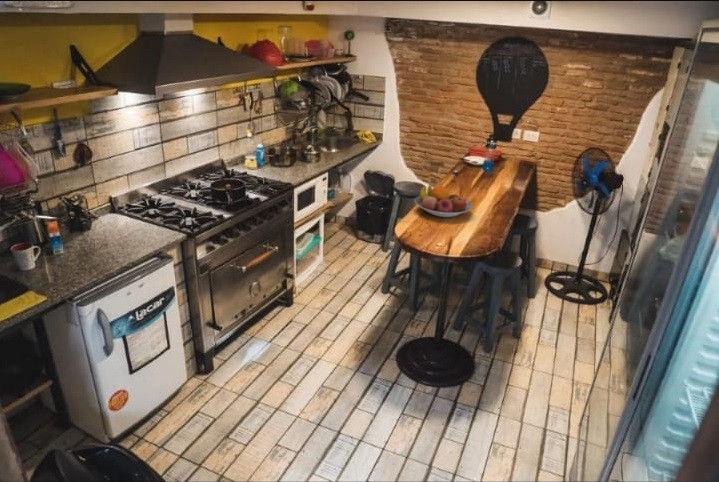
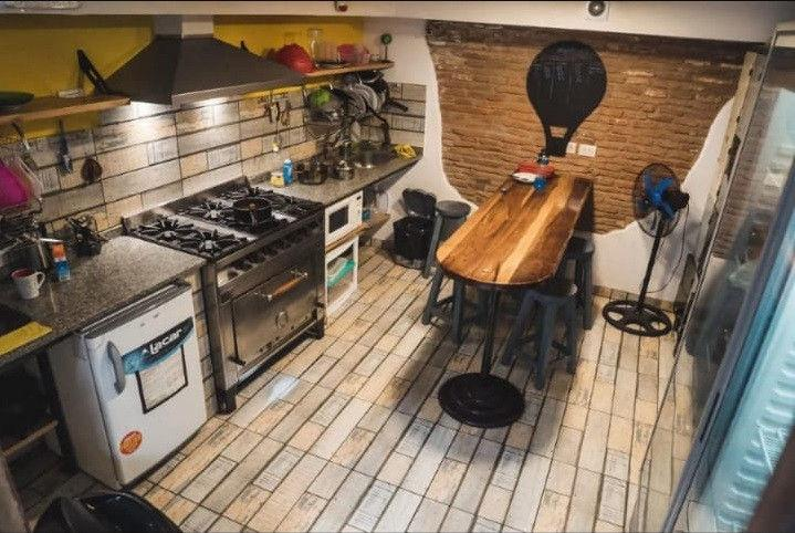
- fruit bowl (443, 200)
